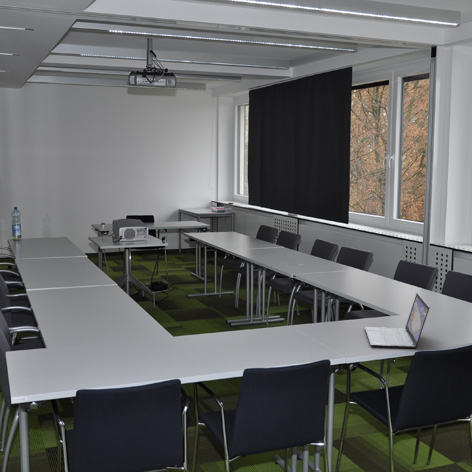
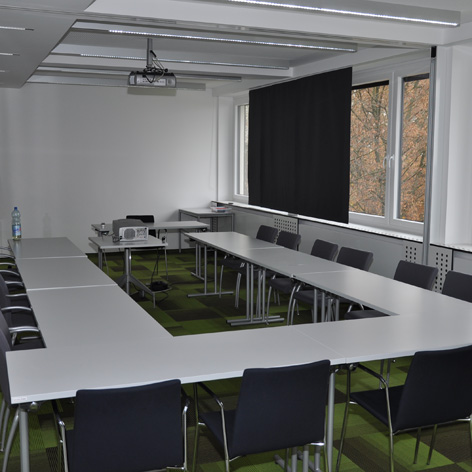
- laptop (395, 328)
